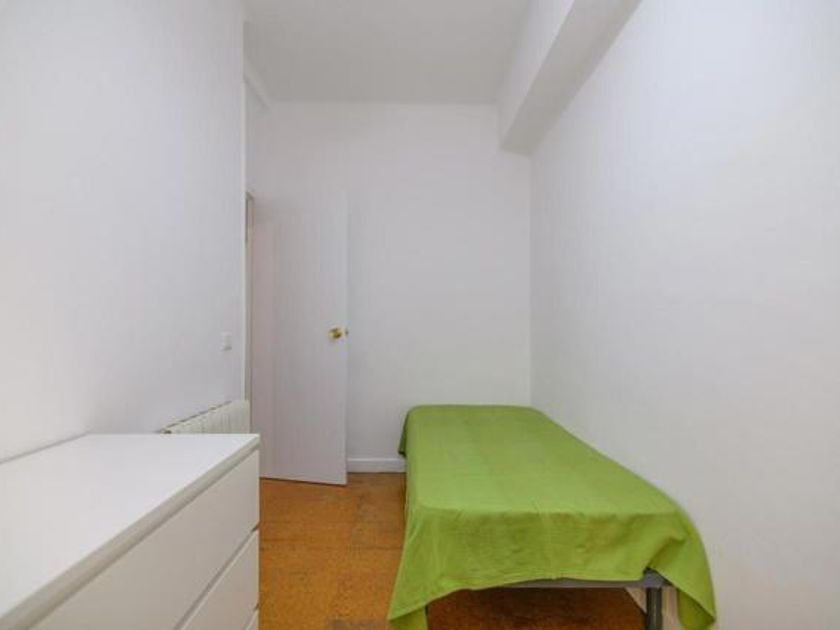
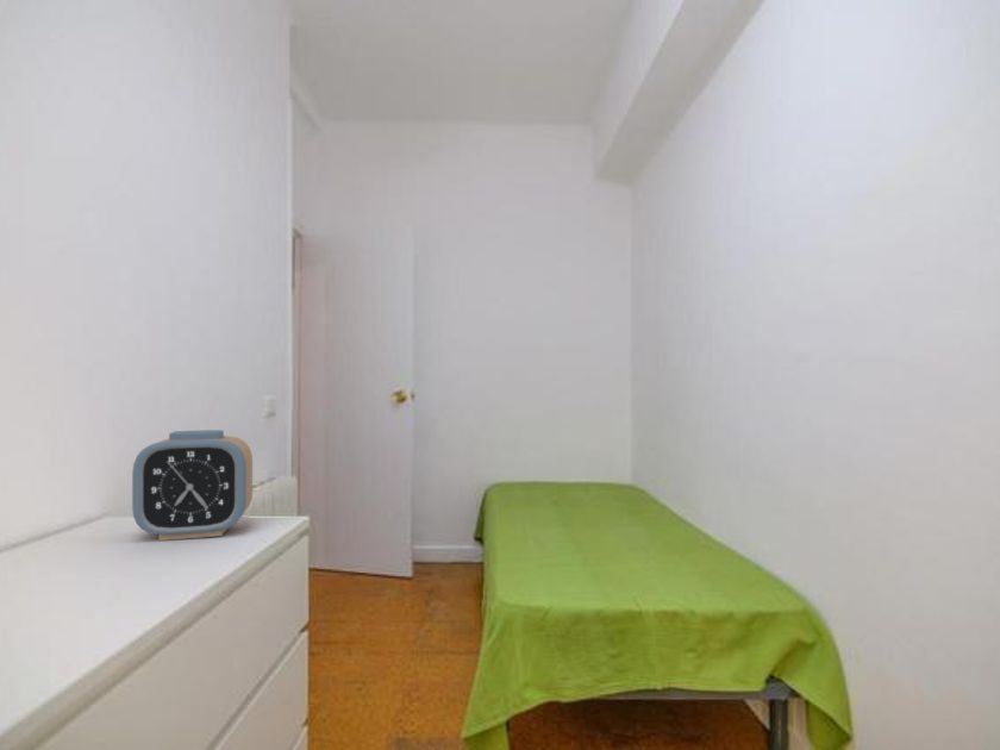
+ alarm clock (195, 482)
